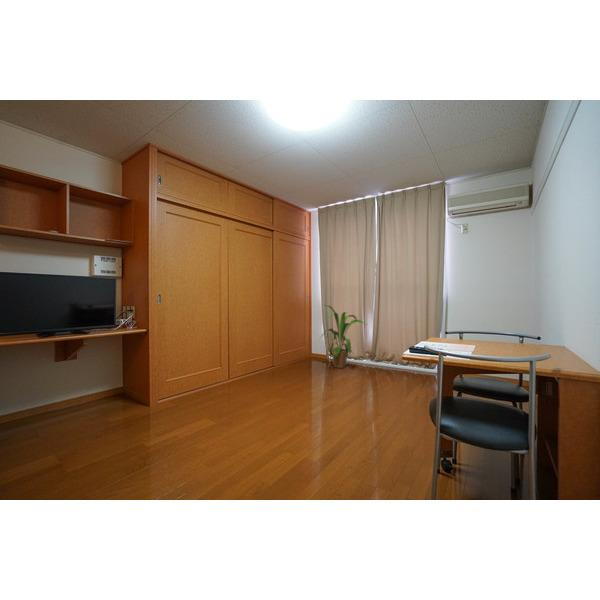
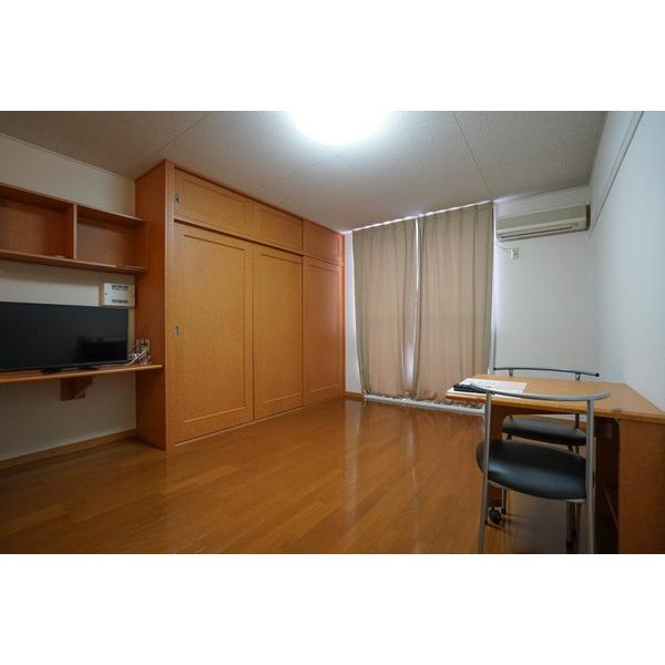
- house plant (344, 336)
